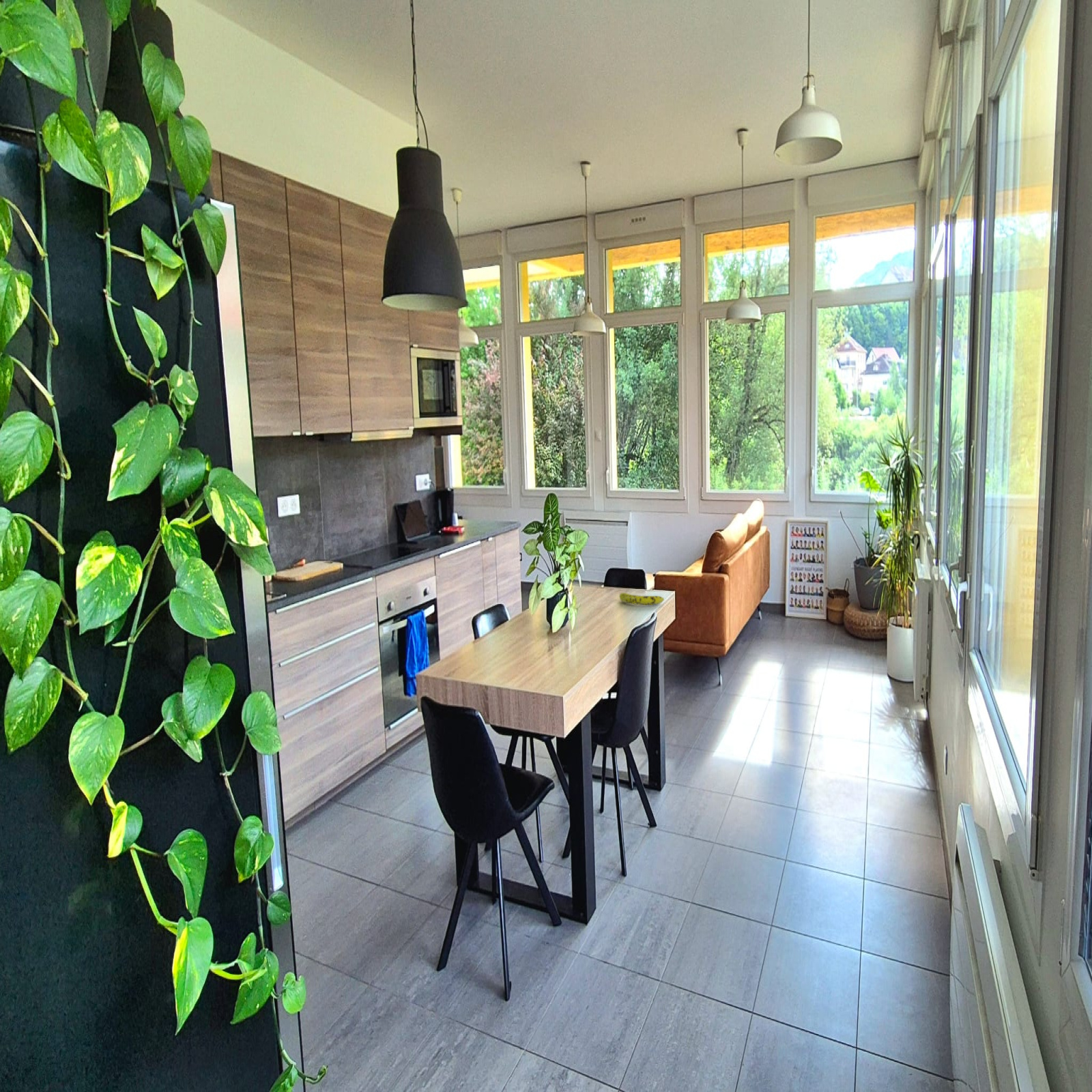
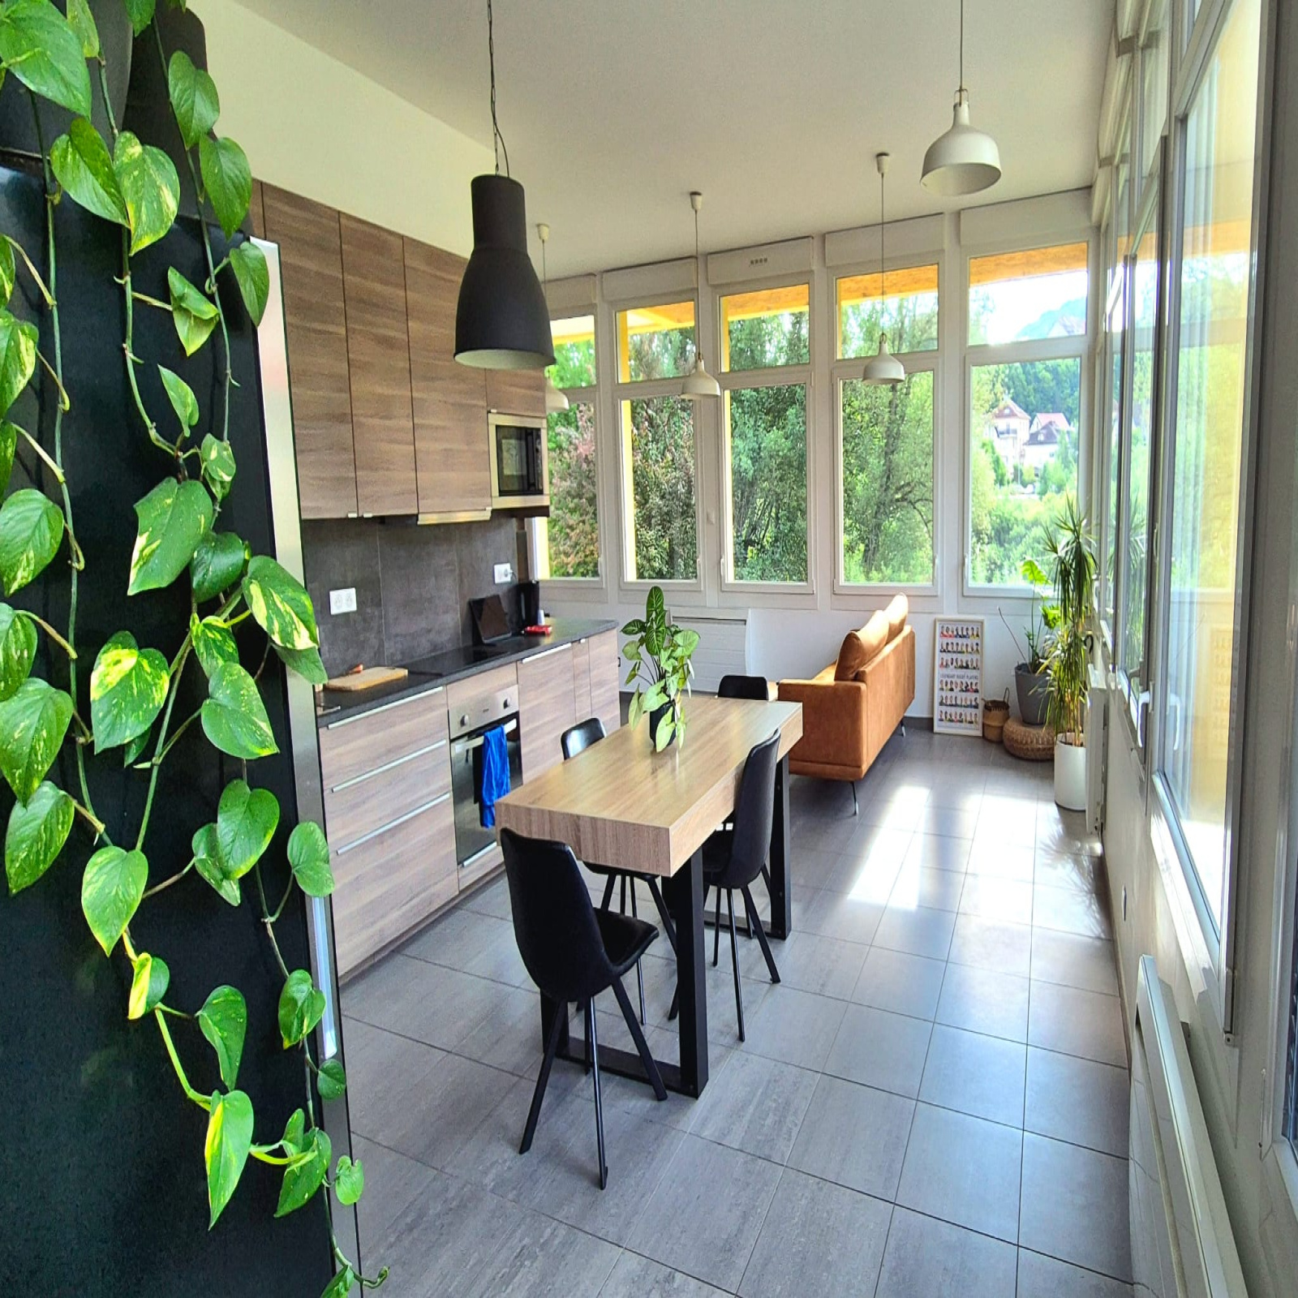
- fruit (640, 597)
